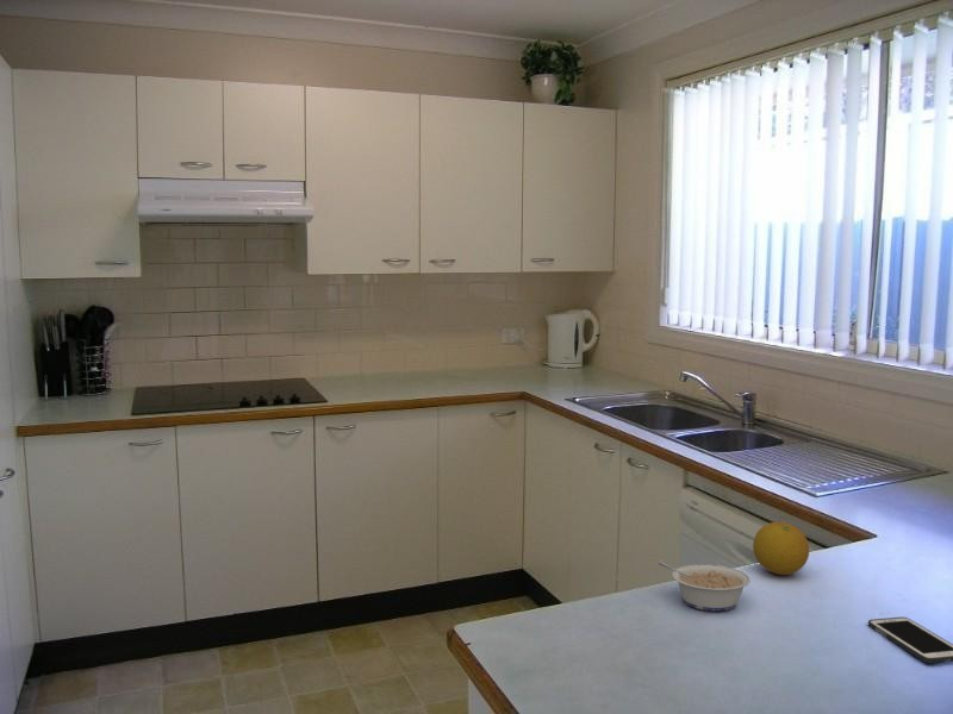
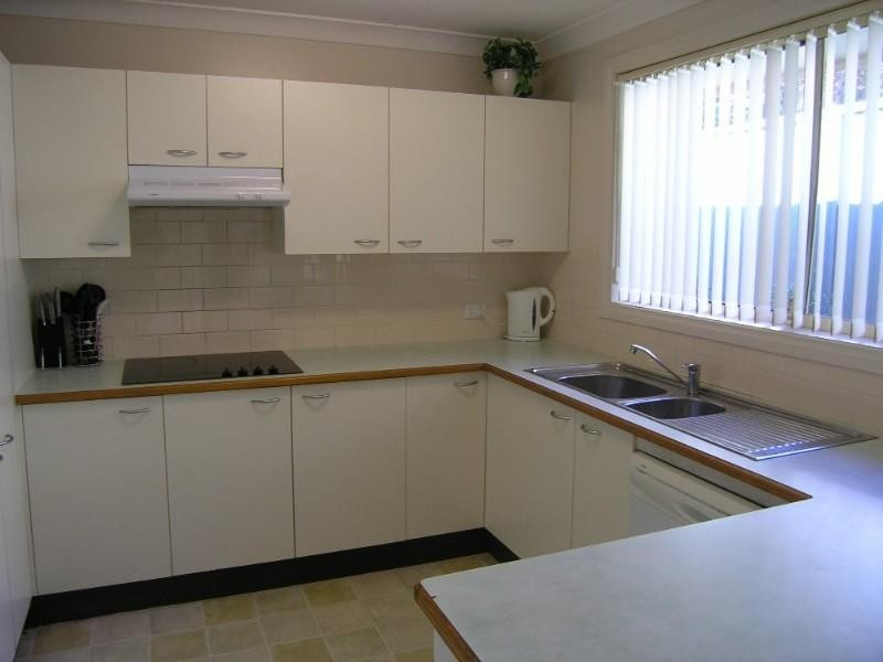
- legume (706, 585)
- cell phone (915, 639)
- fruit (780, 547)
